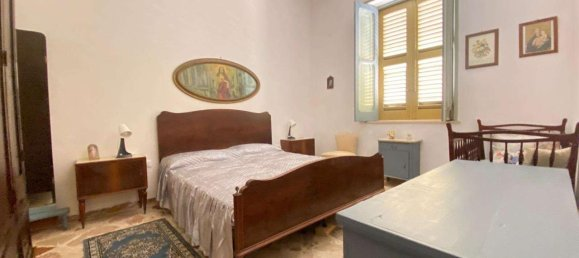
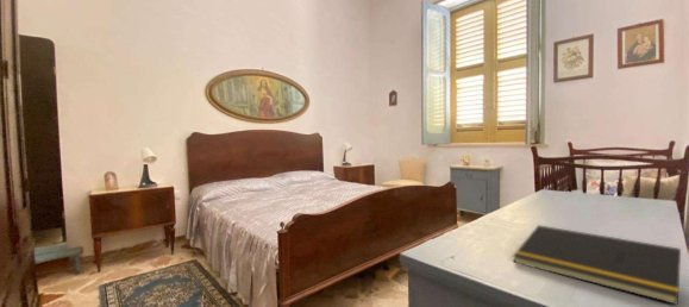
+ notepad (591, 255)
